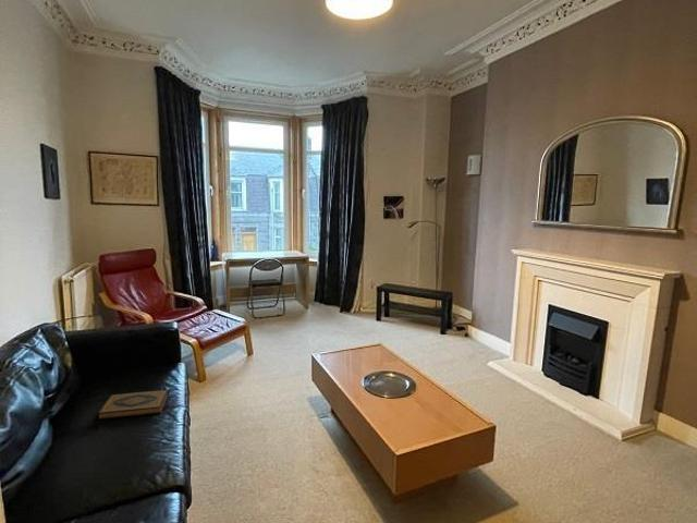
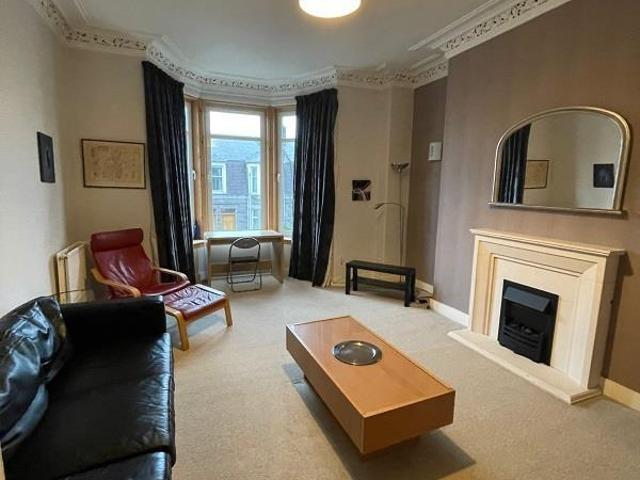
- hardback book (135, 403)
